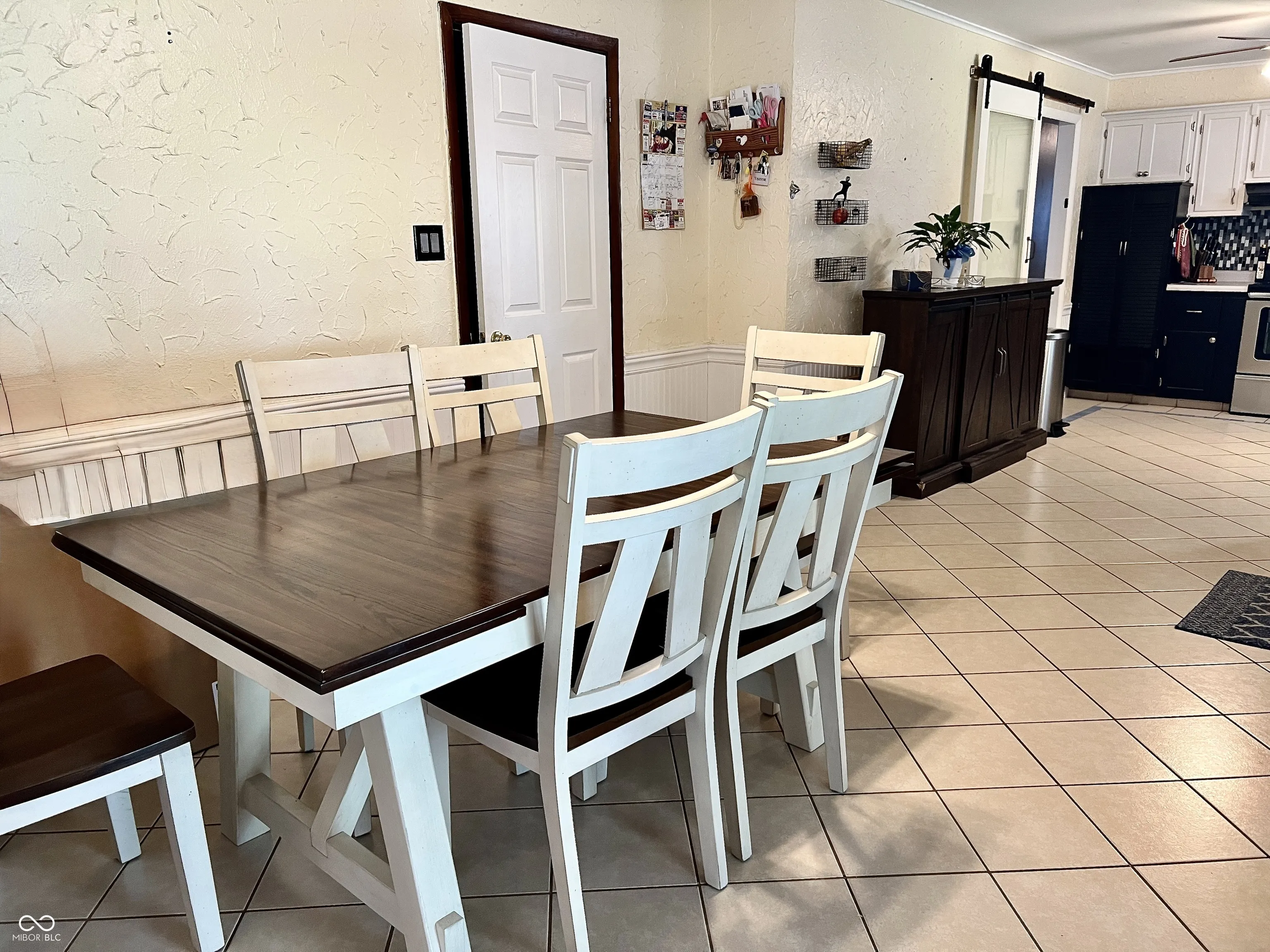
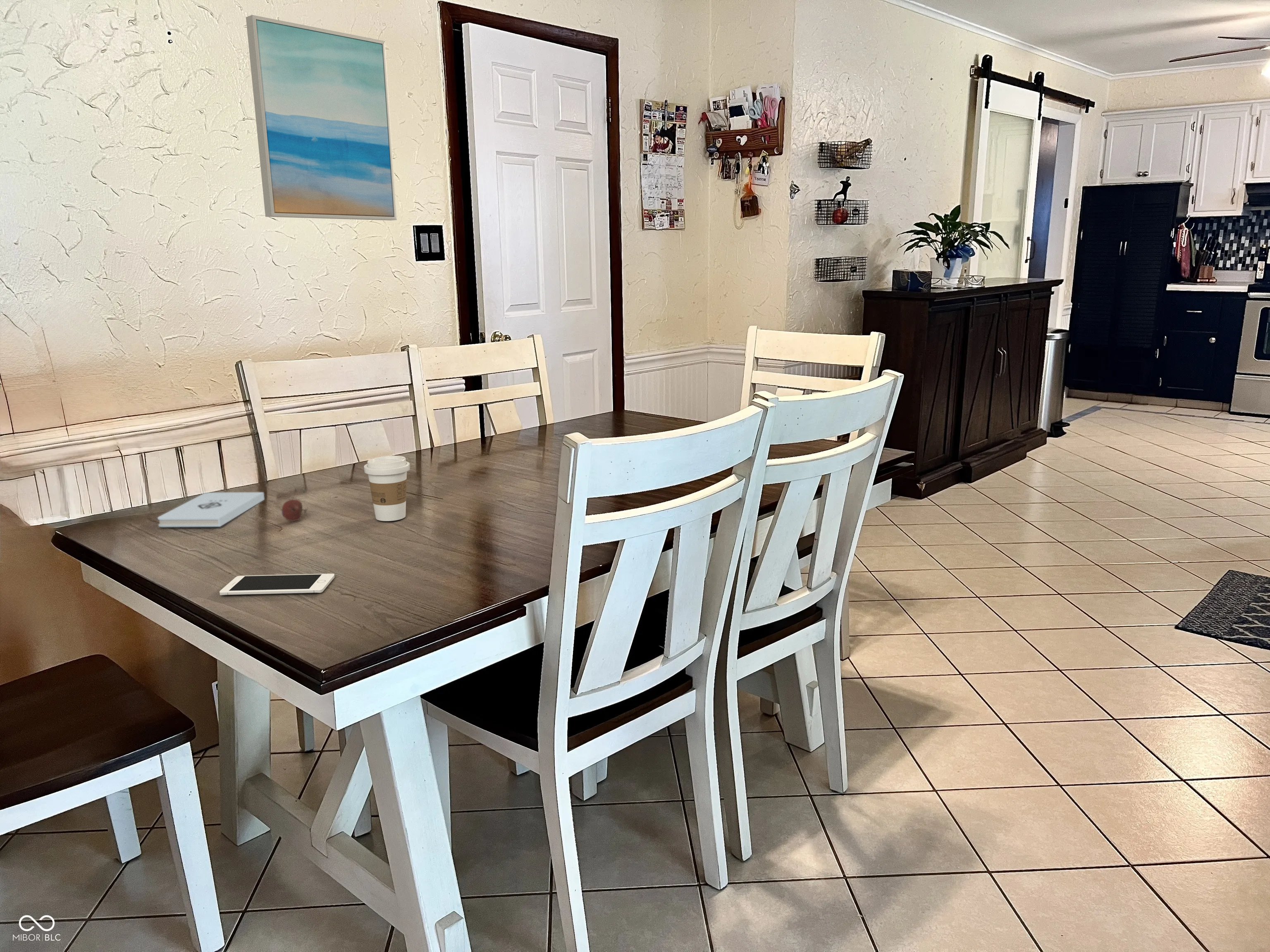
+ coffee cup (389, 488)
+ fruit (296, 504)
+ notepad (212, 509)
+ cell phone (278, 584)
+ wall art (327, 126)
